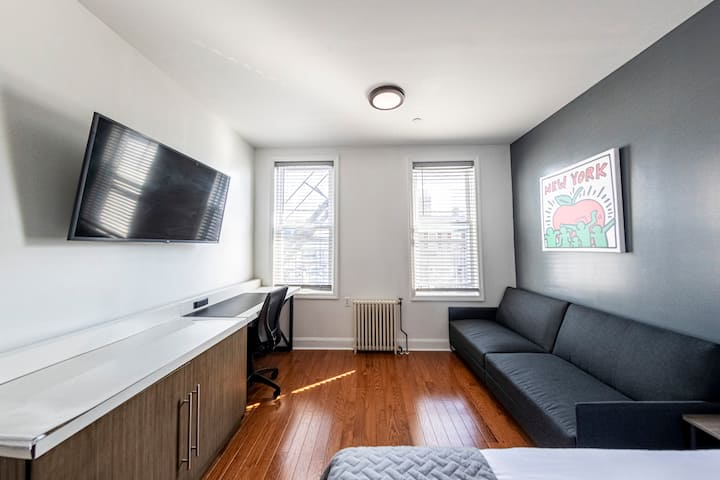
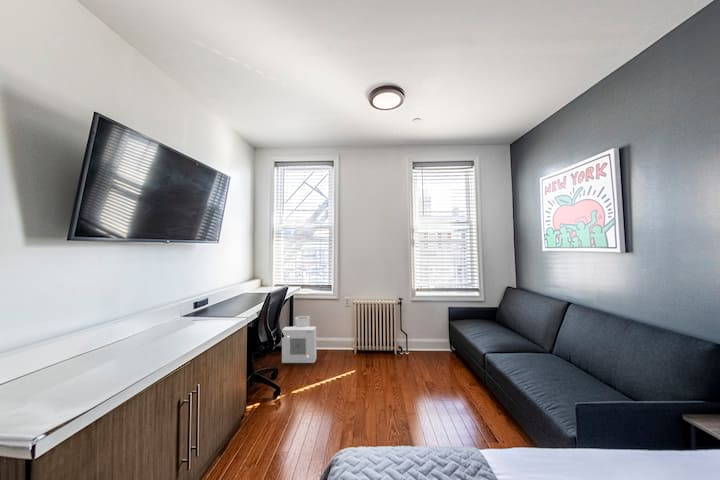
+ air purifier (302, 337)
